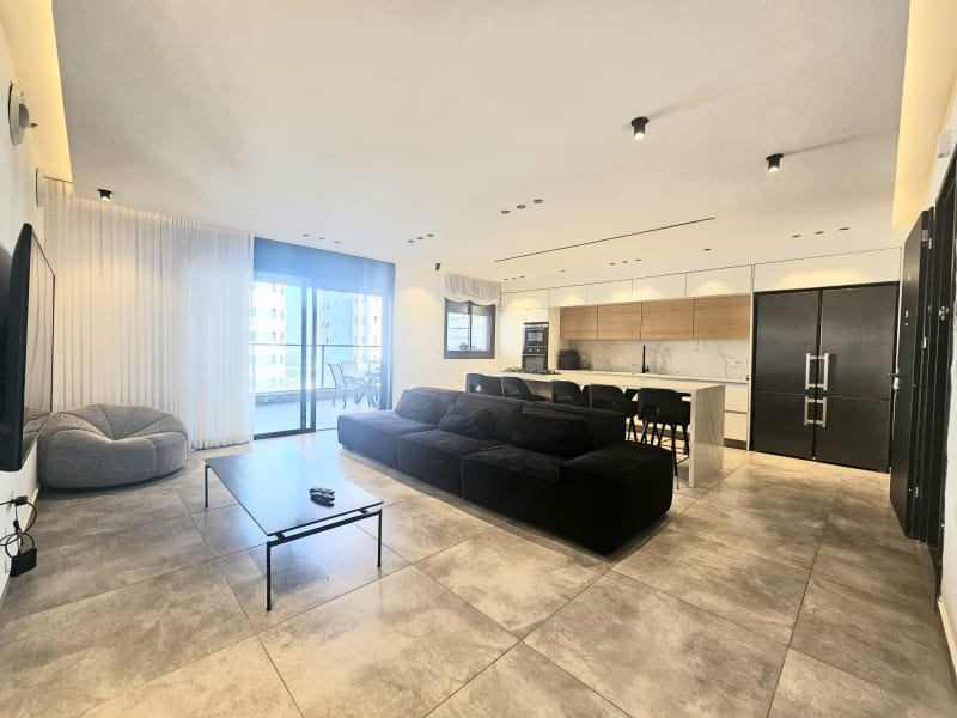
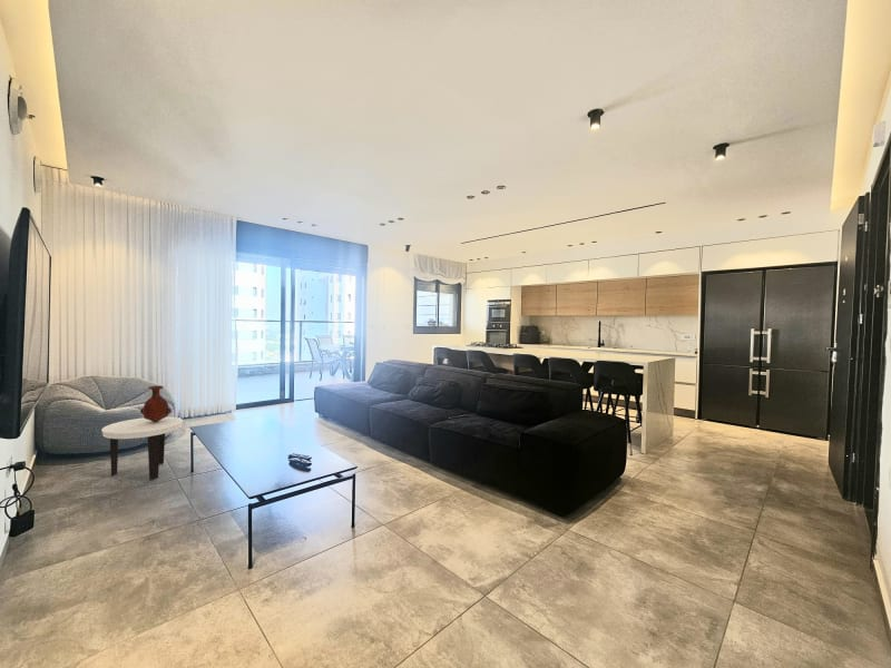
+ vase (156, 404)
+ side table (148, 448)
